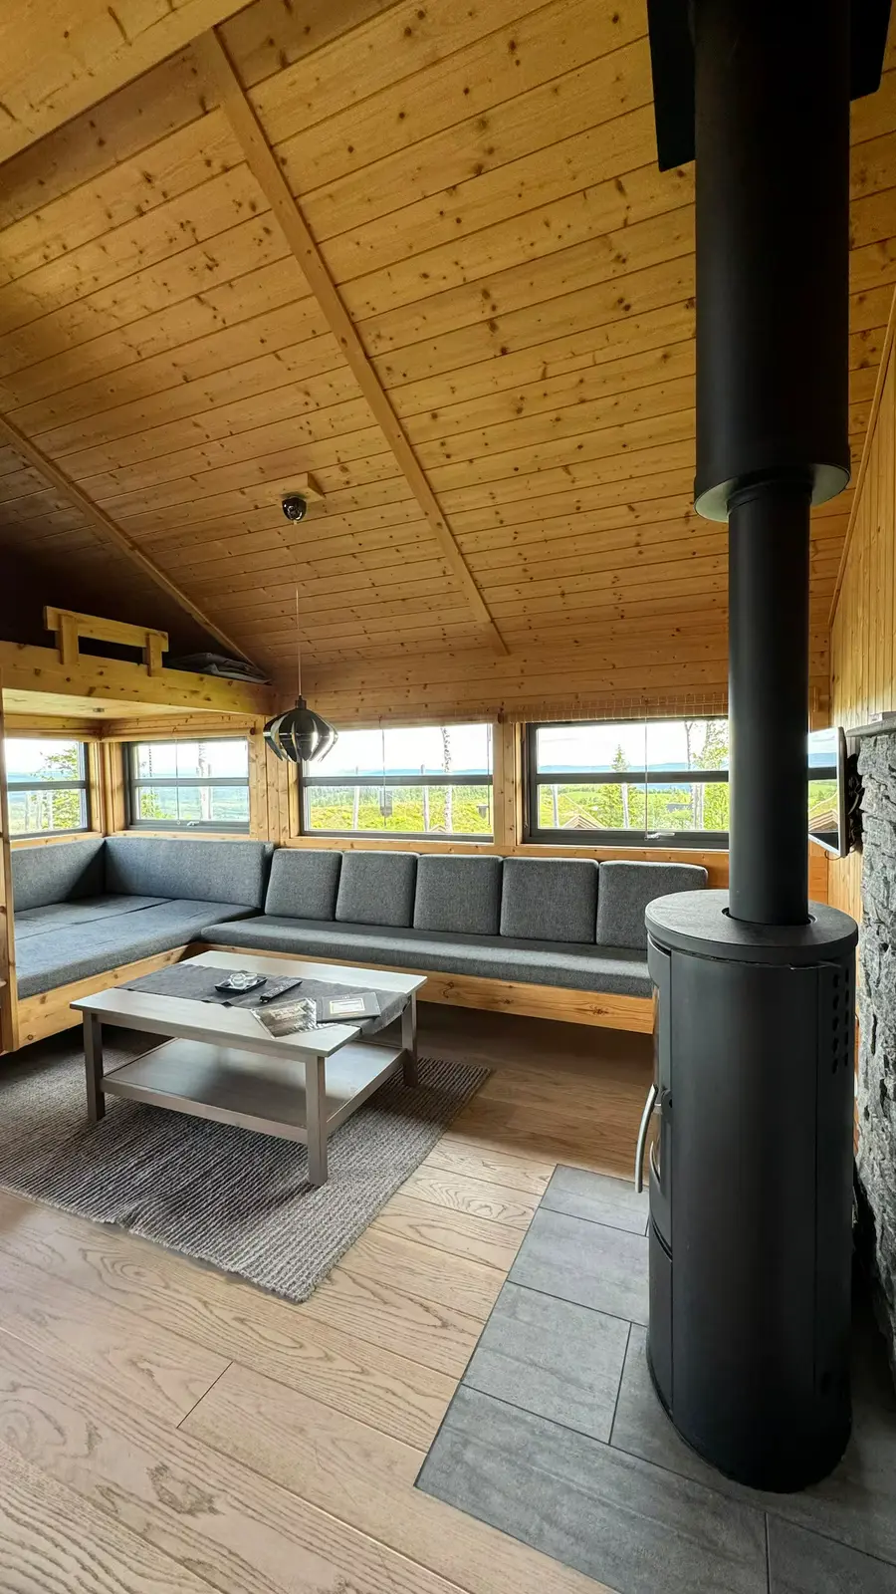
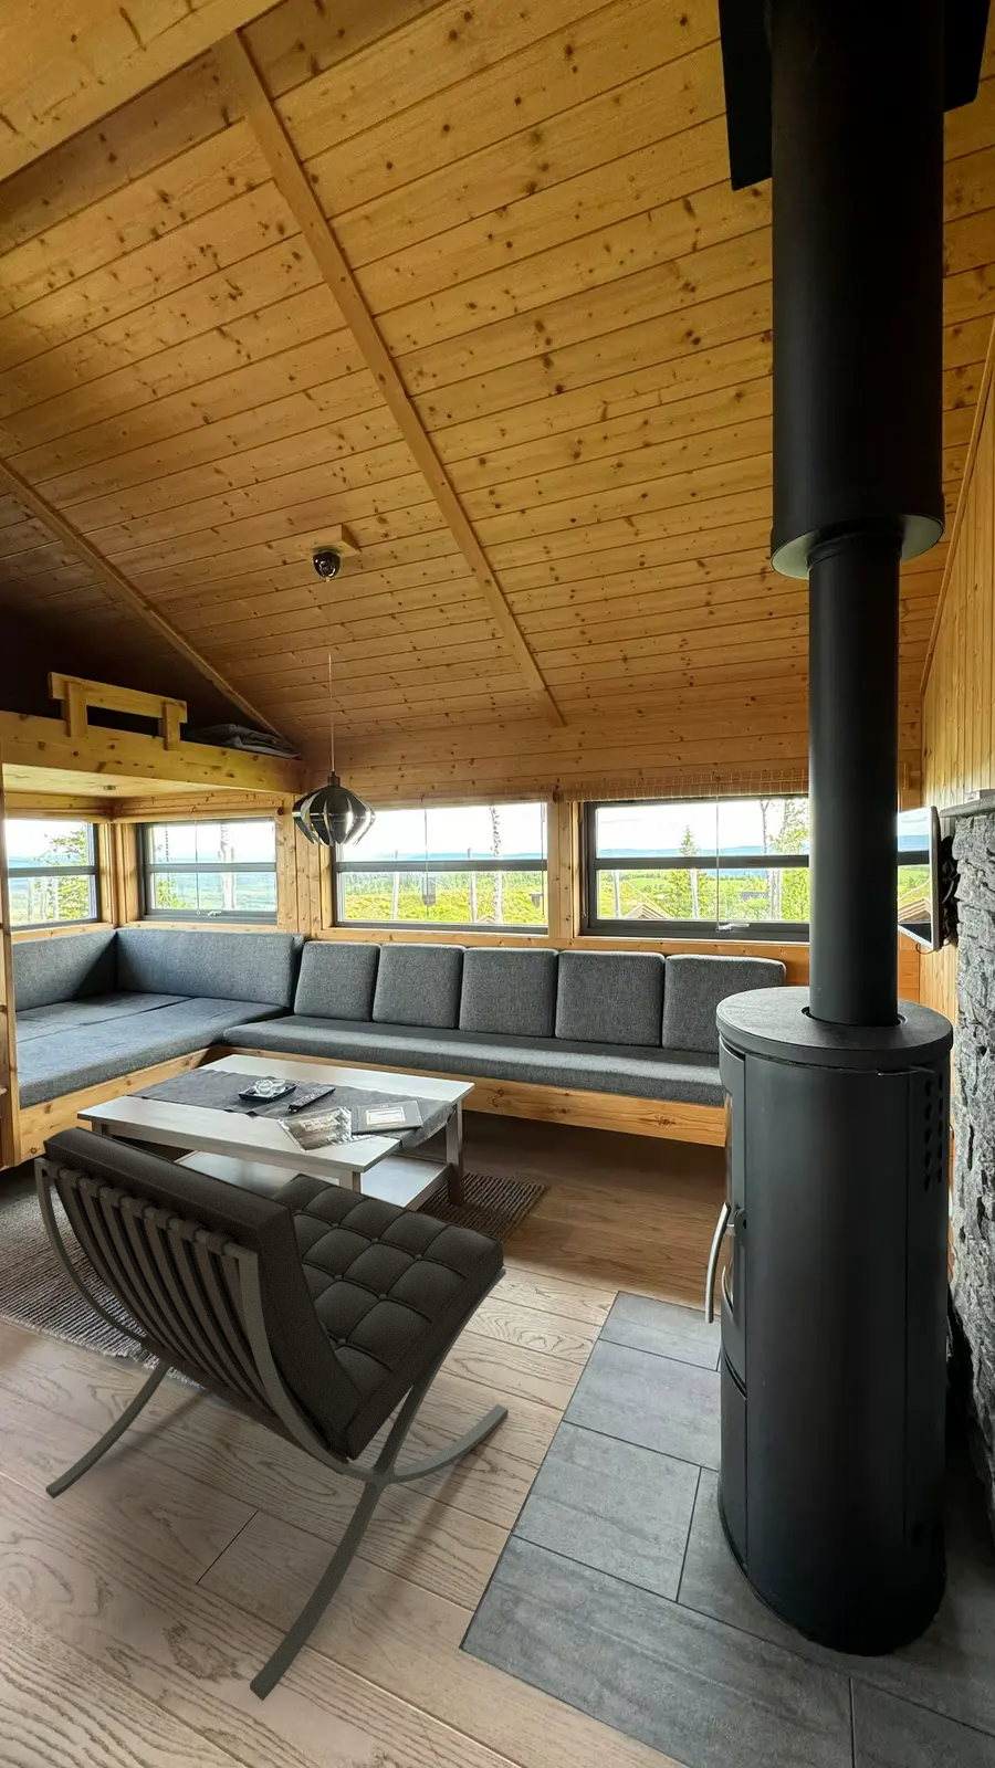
+ lounge chair (287, 1284)
